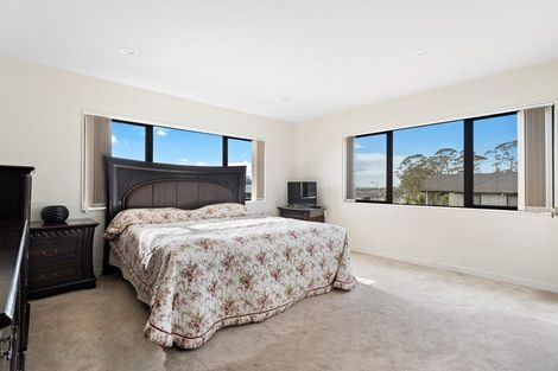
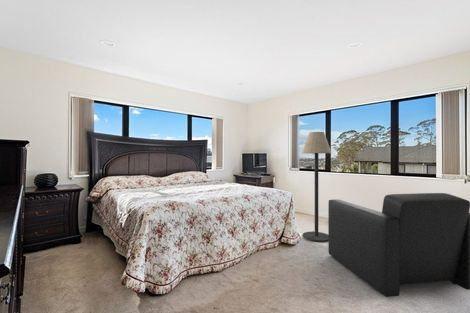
+ armchair (392, 230)
+ floor lamp (316, 184)
